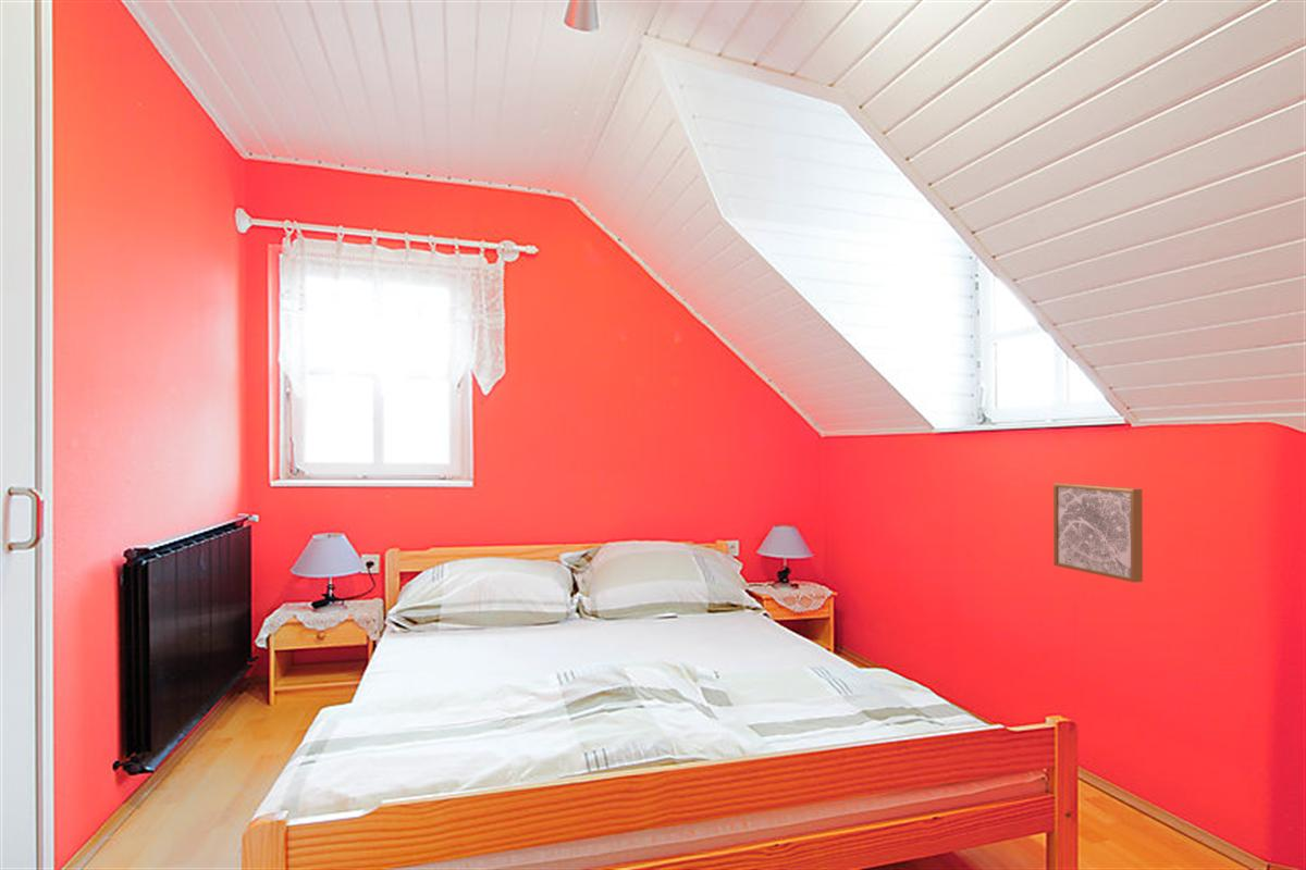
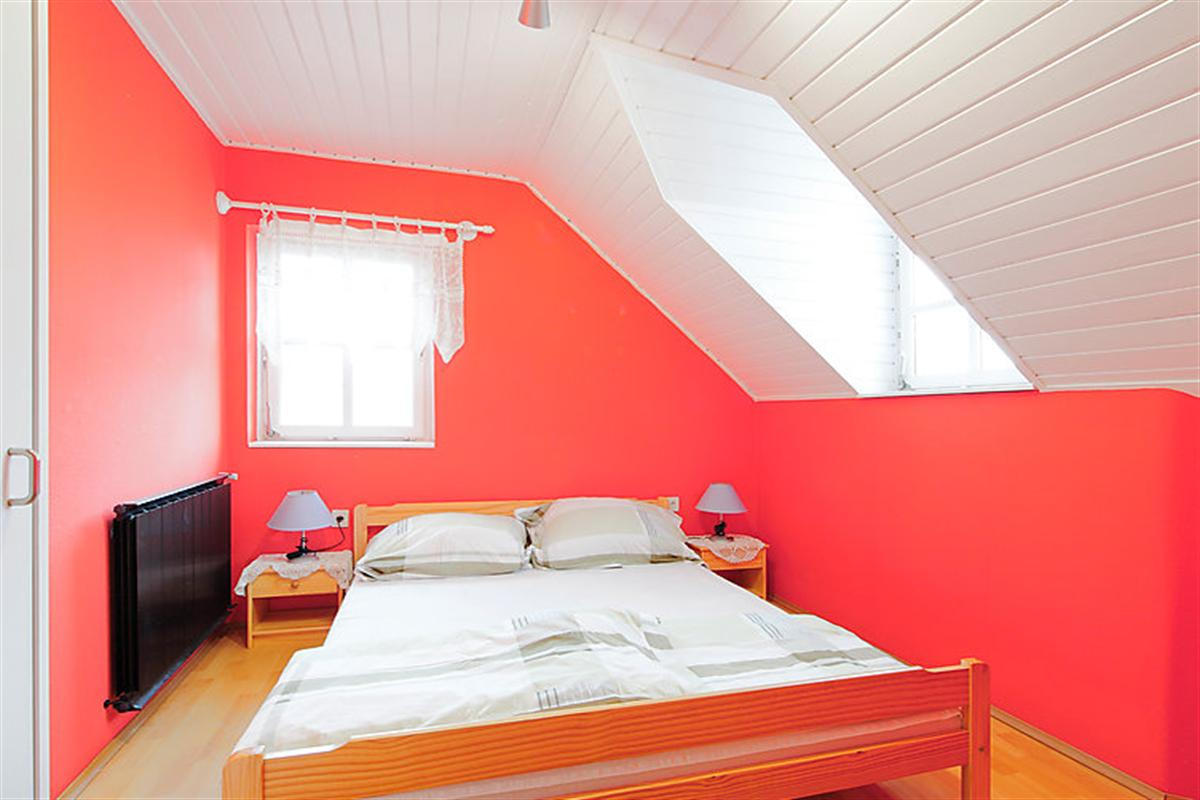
- wall art (1095, 530)
